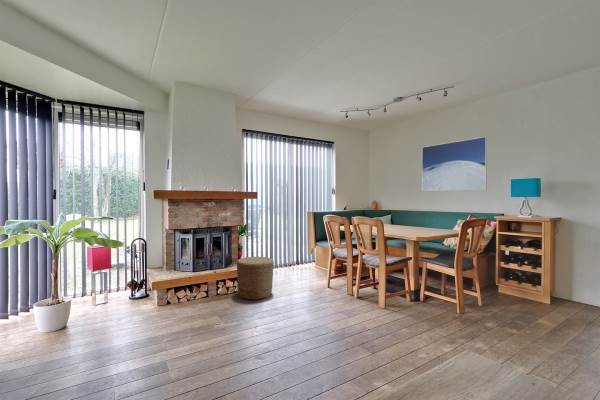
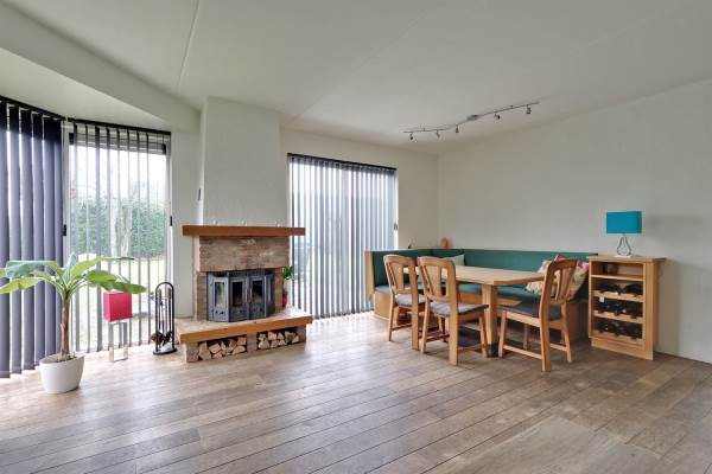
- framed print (451, 166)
- woven basket (255, 277)
